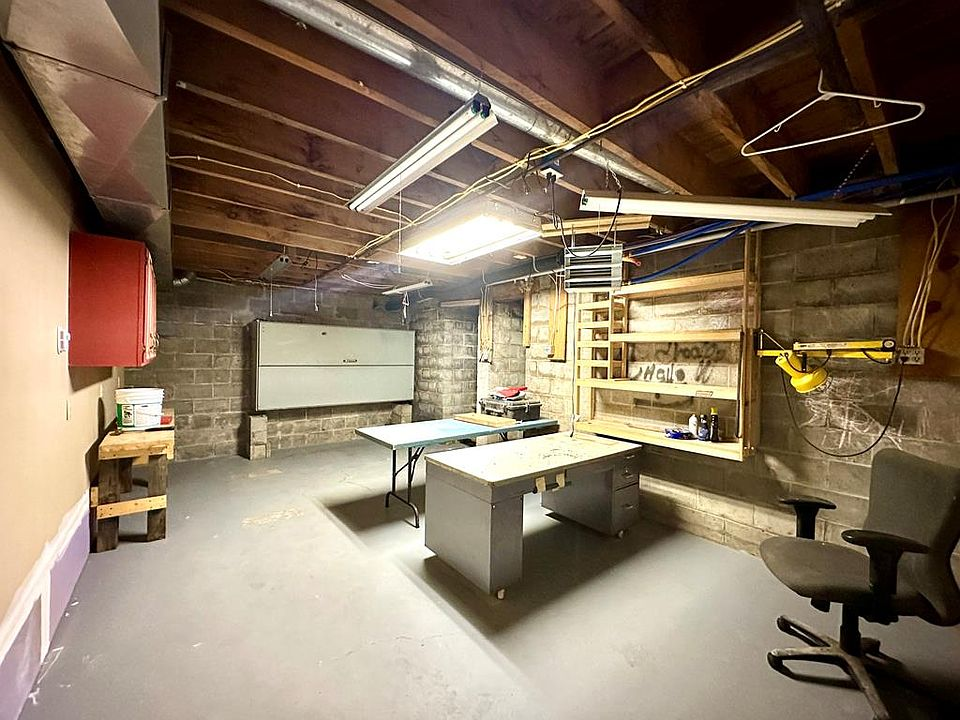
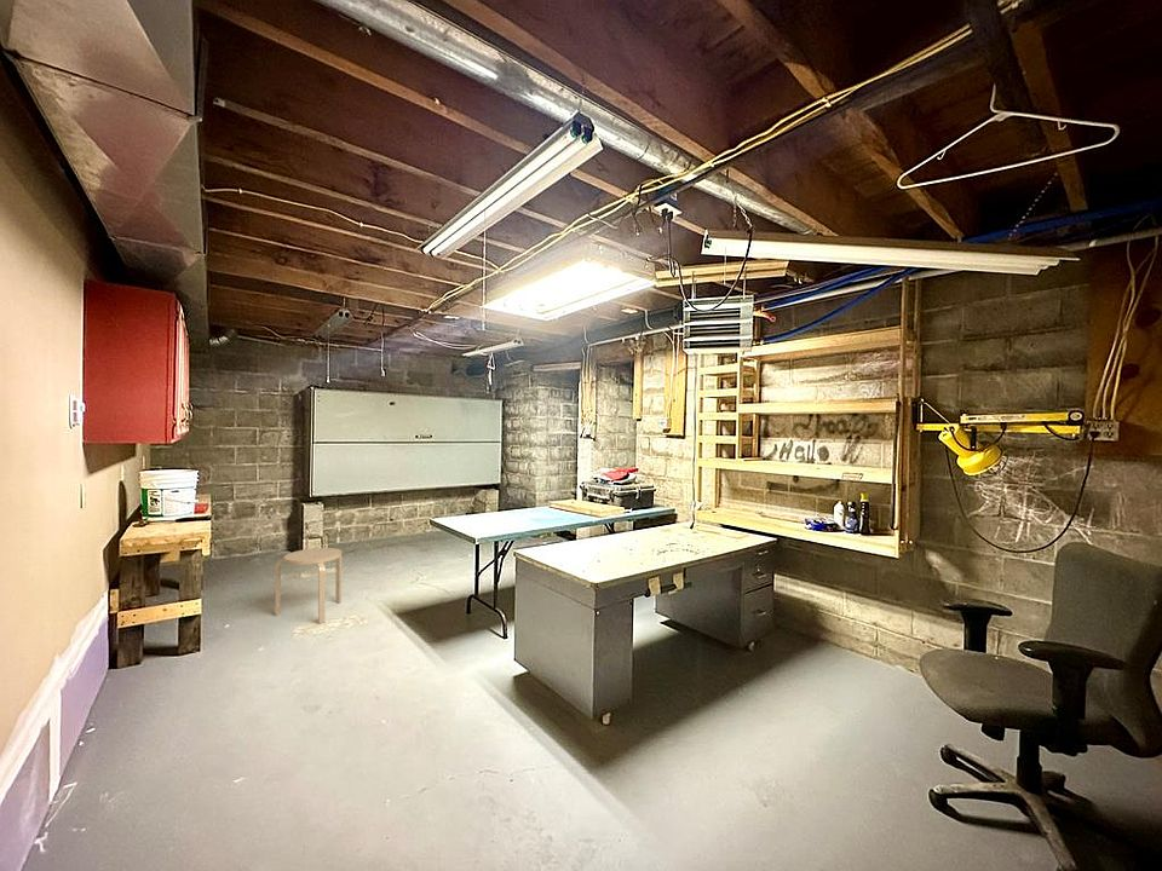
+ stool (318, 582)
